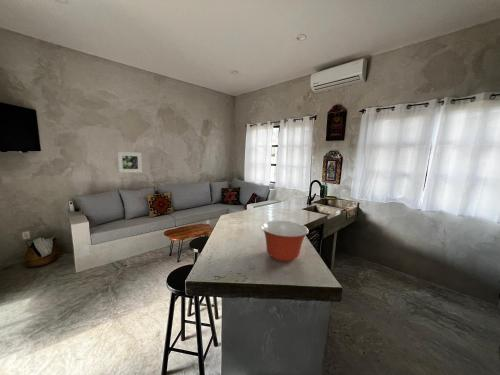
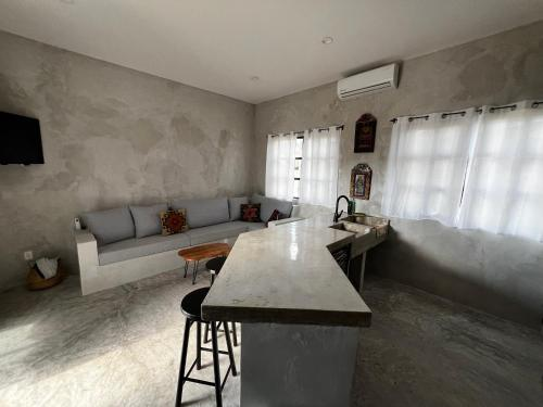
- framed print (130, 162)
- mixing bowl (283, 241)
